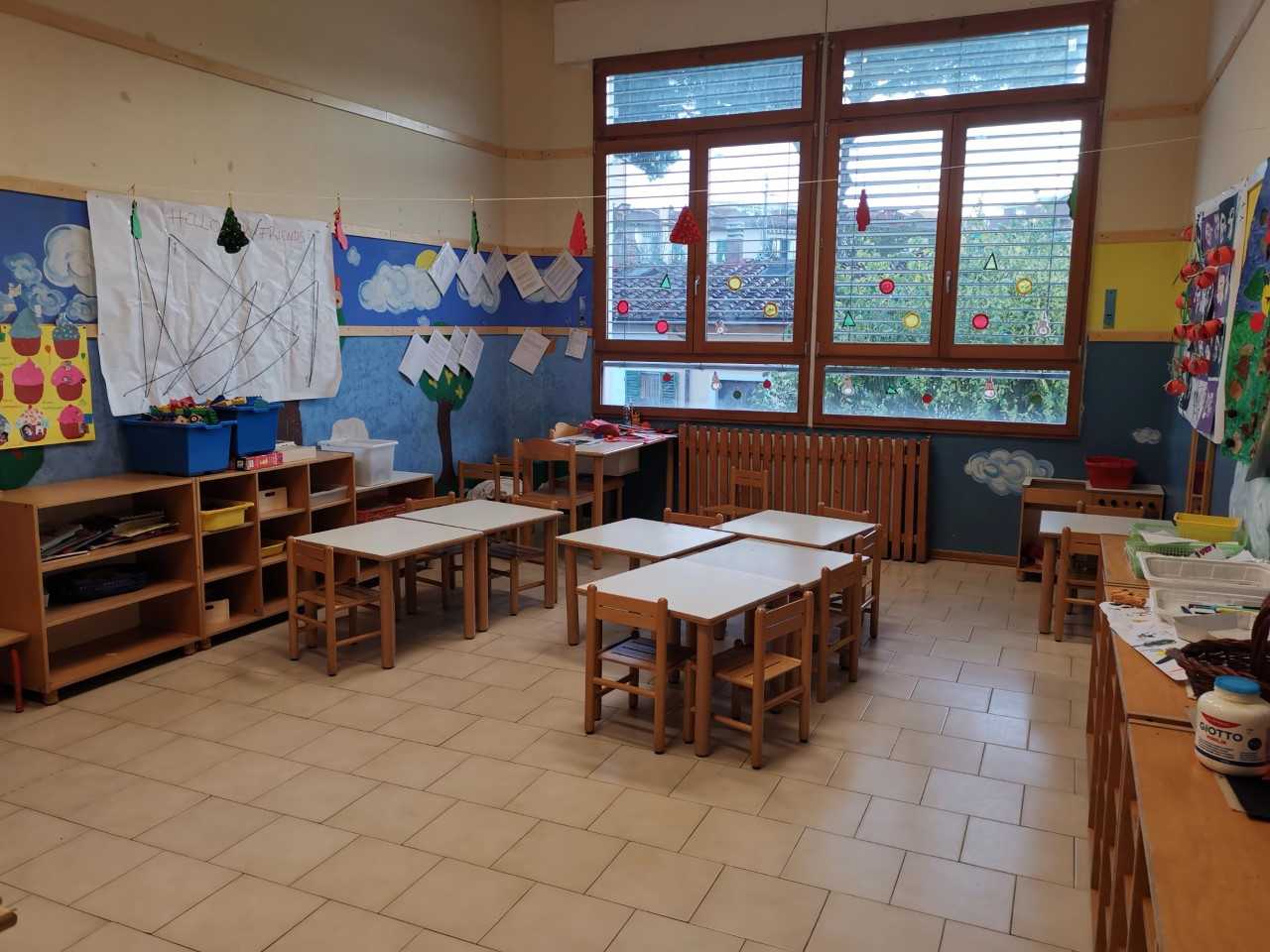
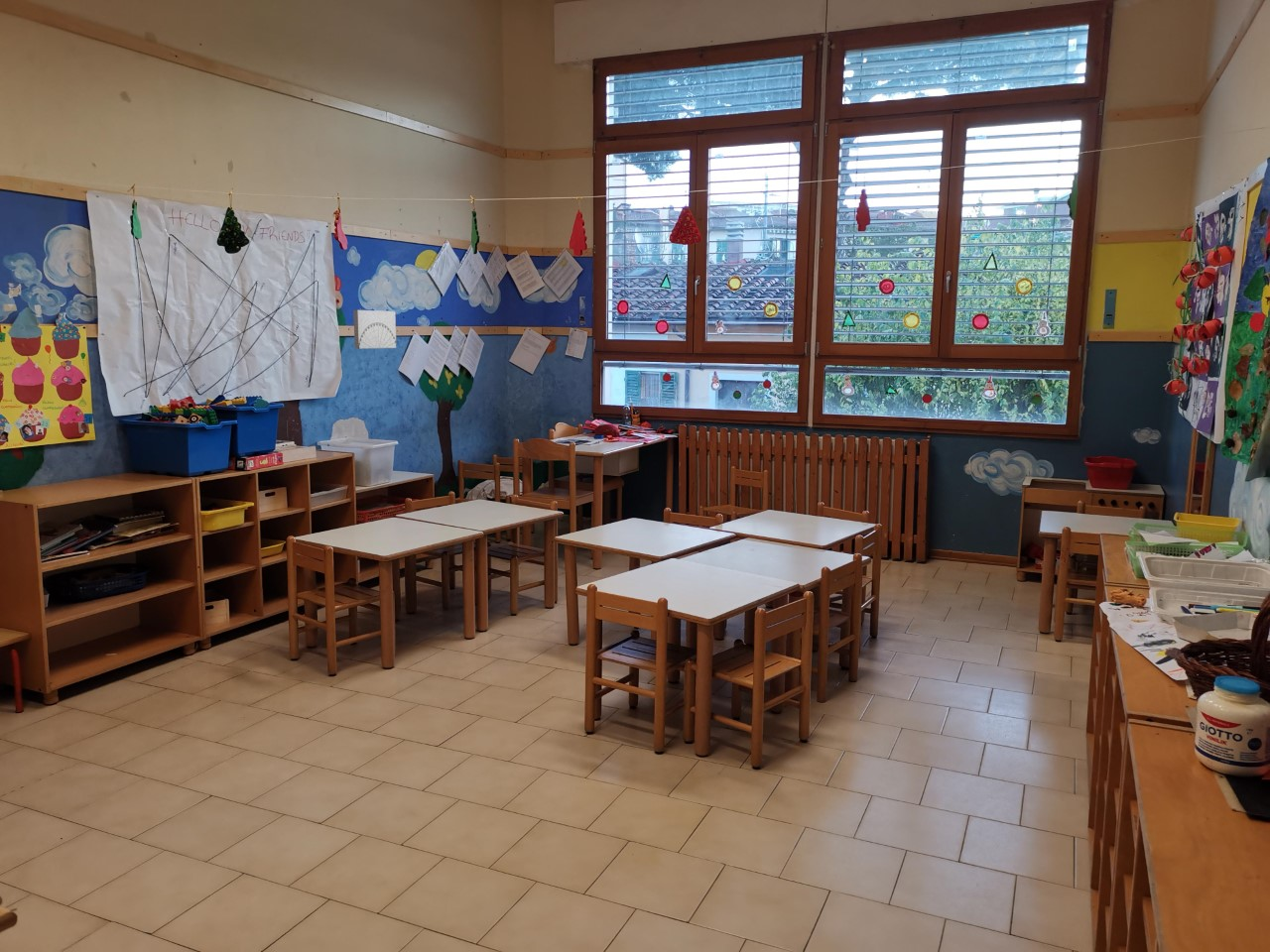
+ wall art (375, 329)
